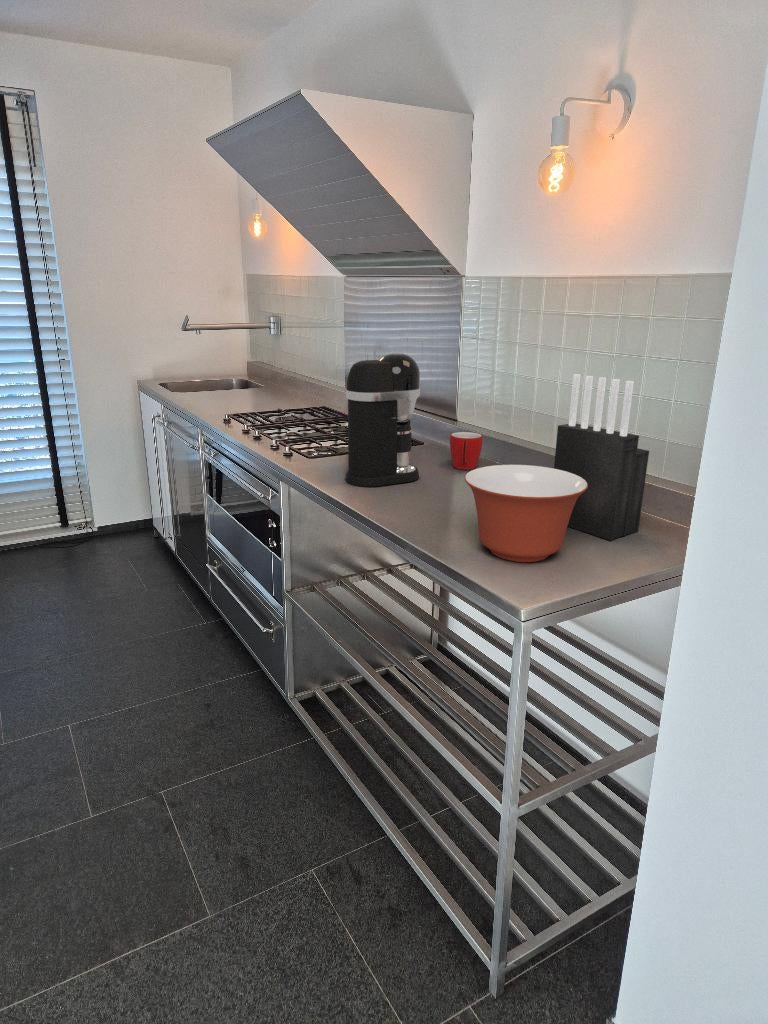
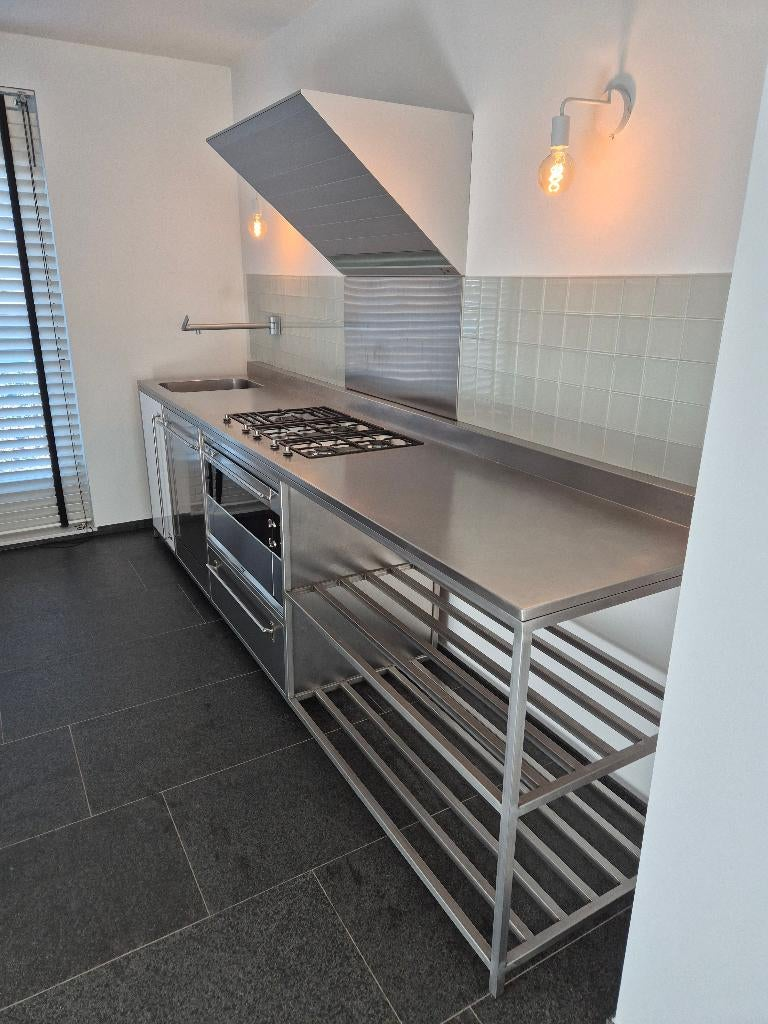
- coffee maker (383, 418)
- knife block (603, 453)
- mug (465, 452)
- mixing bowl (522, 515)
